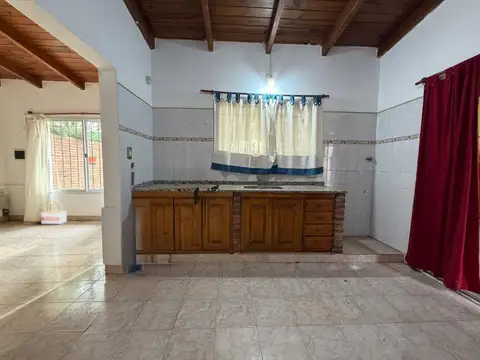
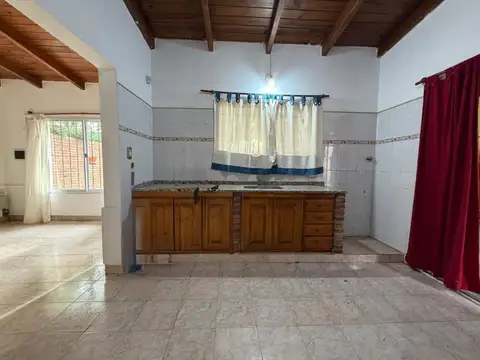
- basket (54, 212)
